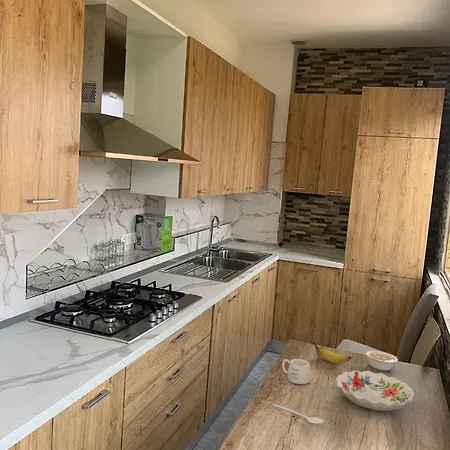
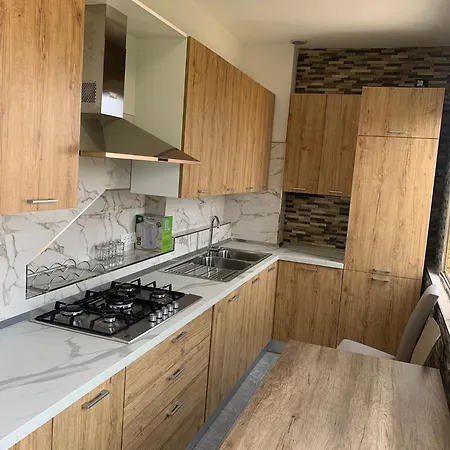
- banana (331, 354)
- stirrer (296, 413)
- mug (295, 370)
- decorative bowl (373, 393)
- legume (382, 360)
